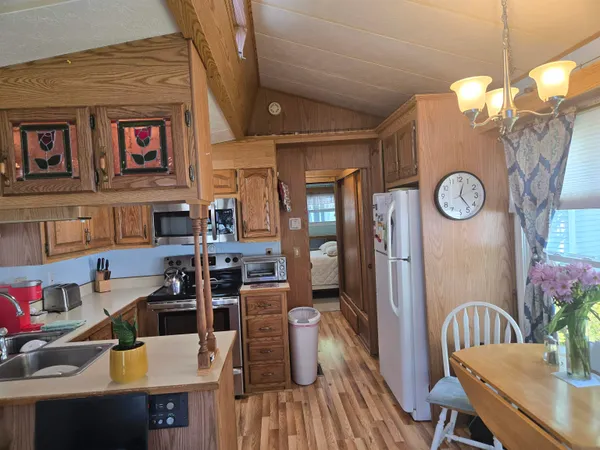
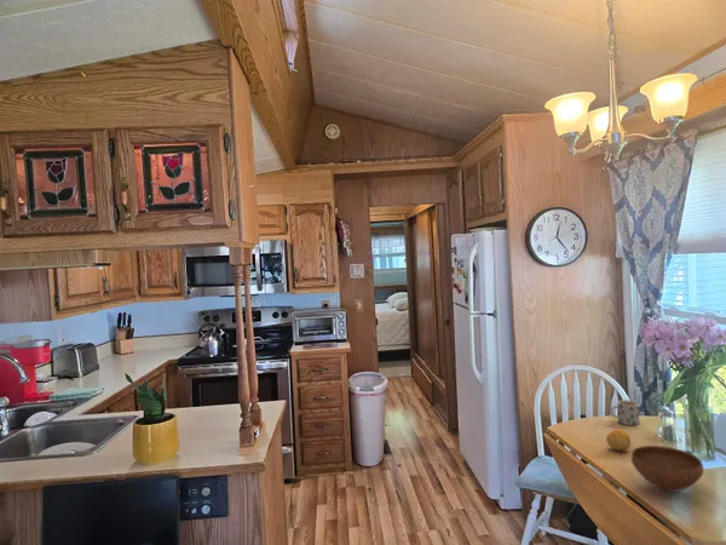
+ fruit (618, 440)
+ mug (624, 412)
+ bowl (666, 472)
